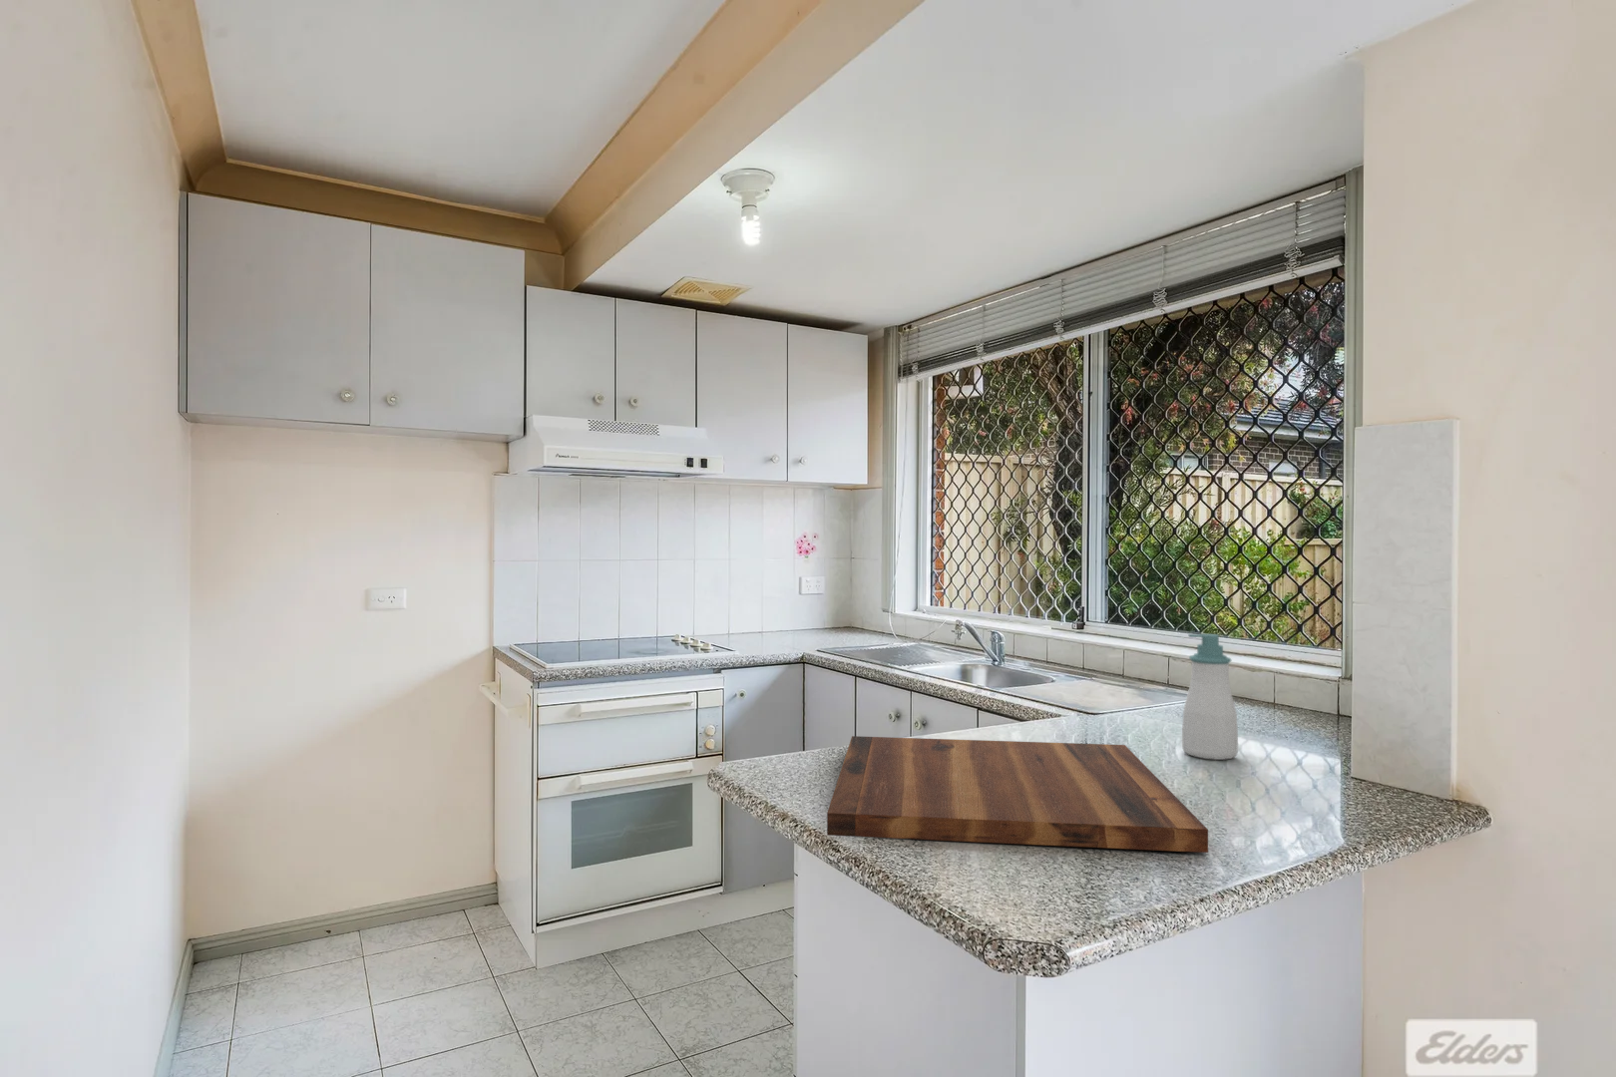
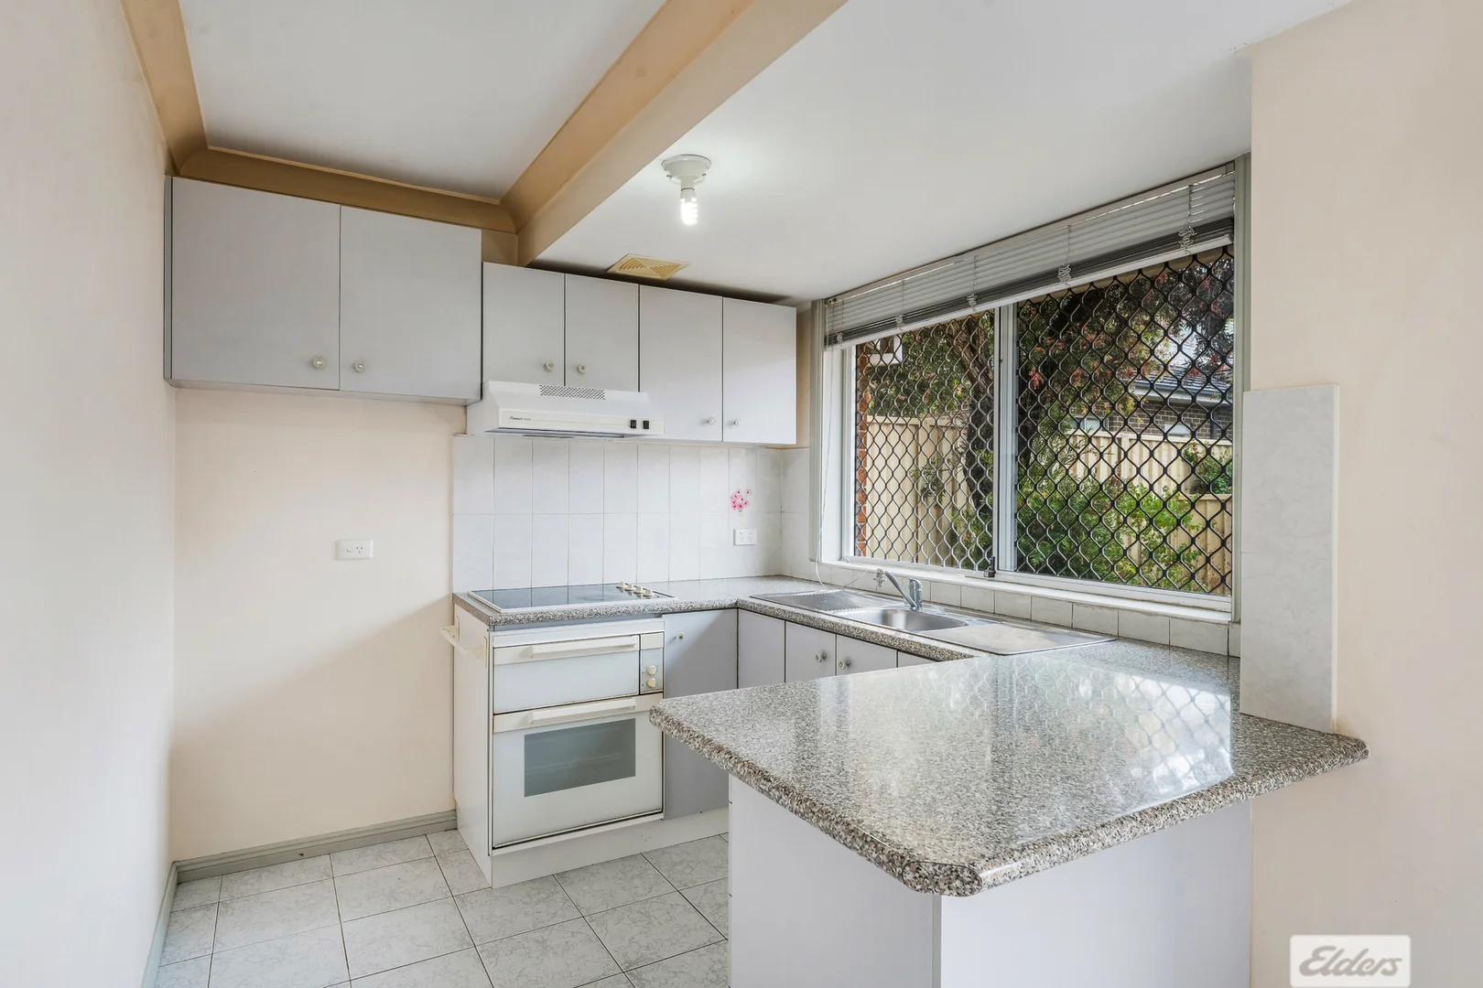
- cutting board (997, 783)
- soap bottle (1210, 694)
